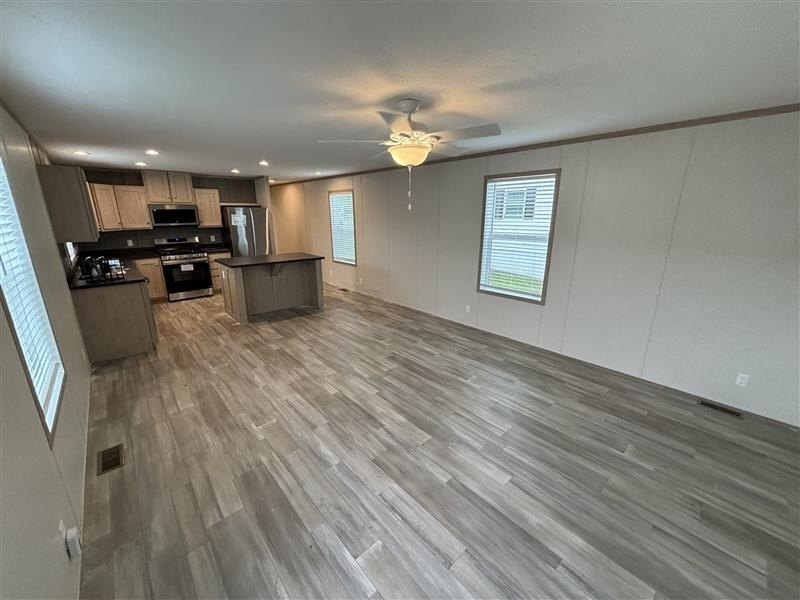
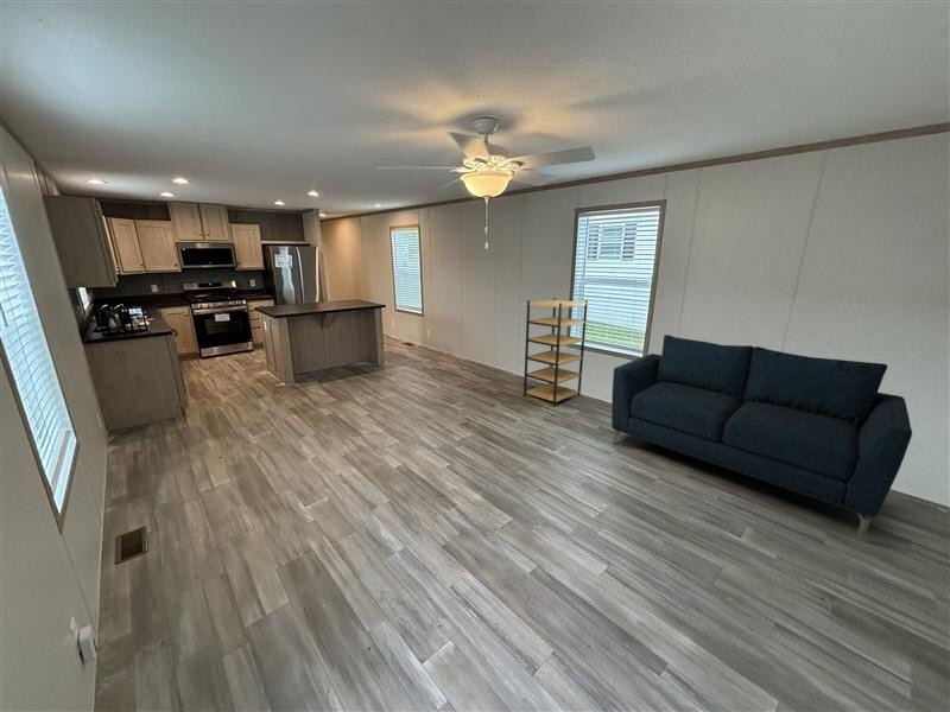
+ shelving unit (552, 349)
+ sofa (736, 408)
